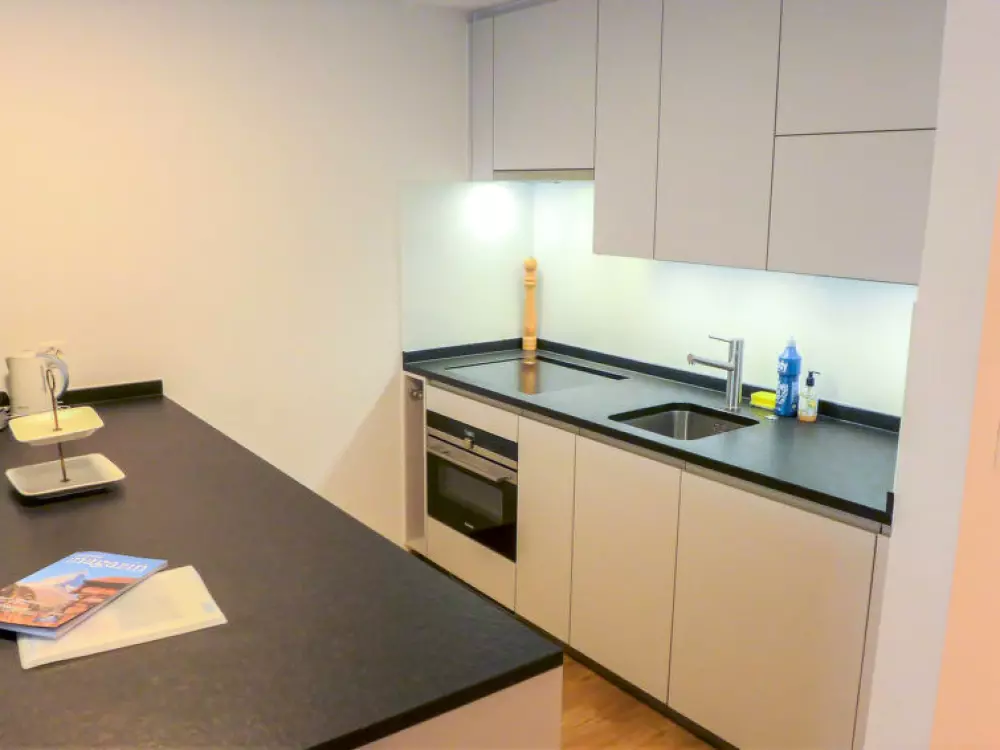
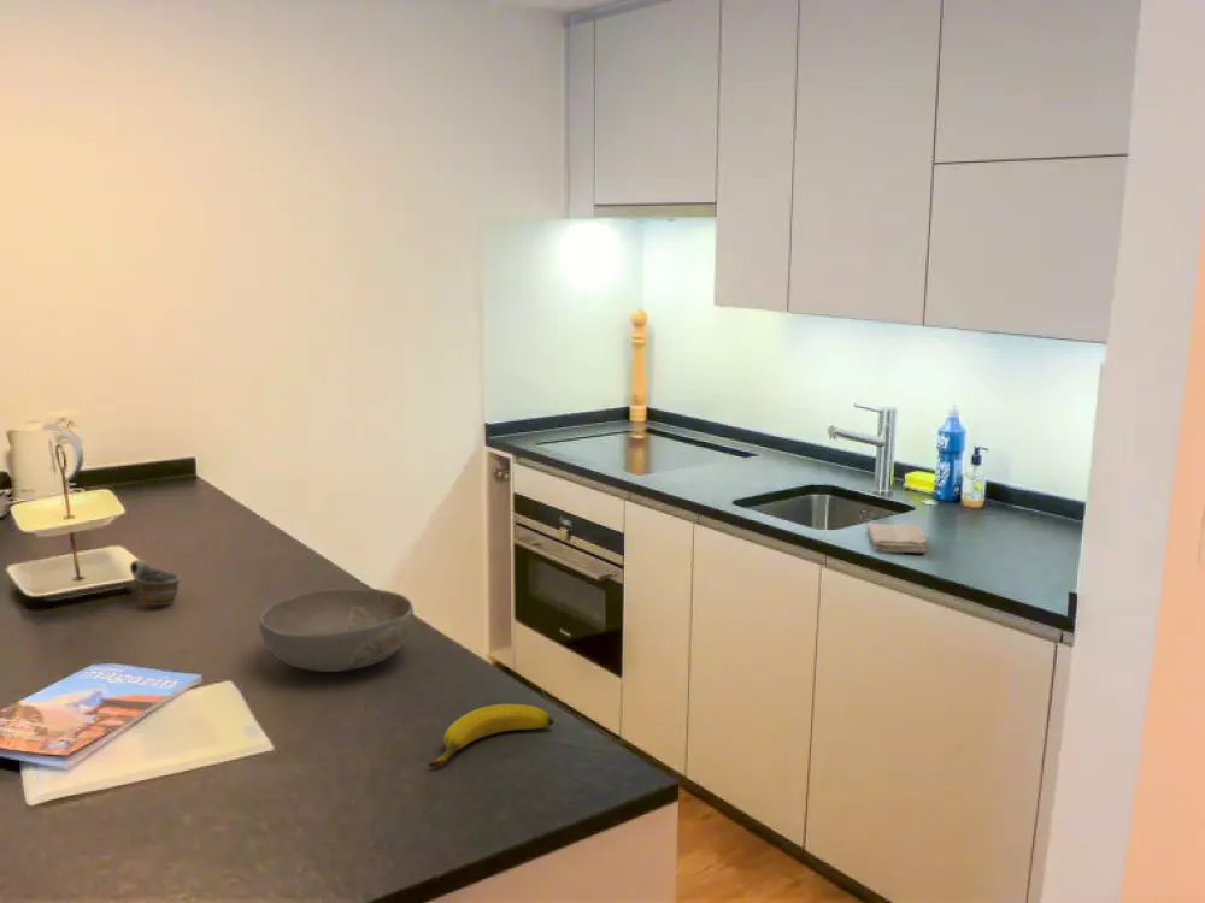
+ banana (486, 727)
+ washcloth (895, 536)
+ bowl (337, 635)
+ cup (157, 583)
